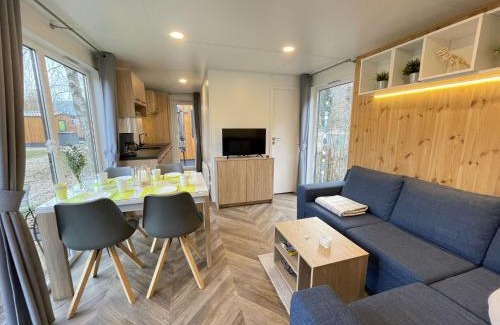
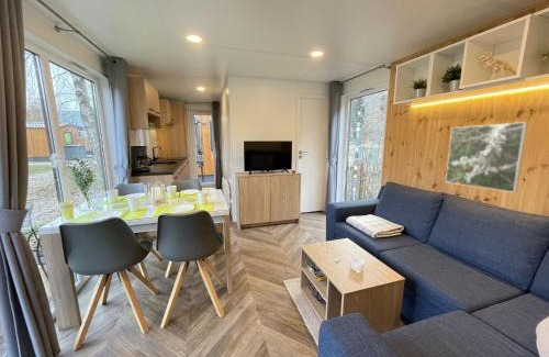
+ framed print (480, 156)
